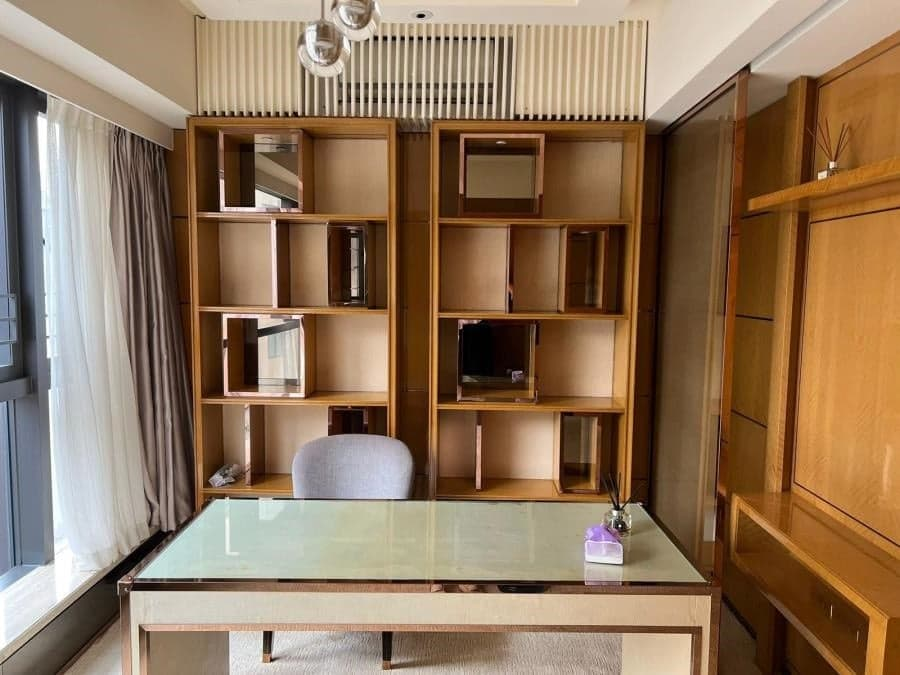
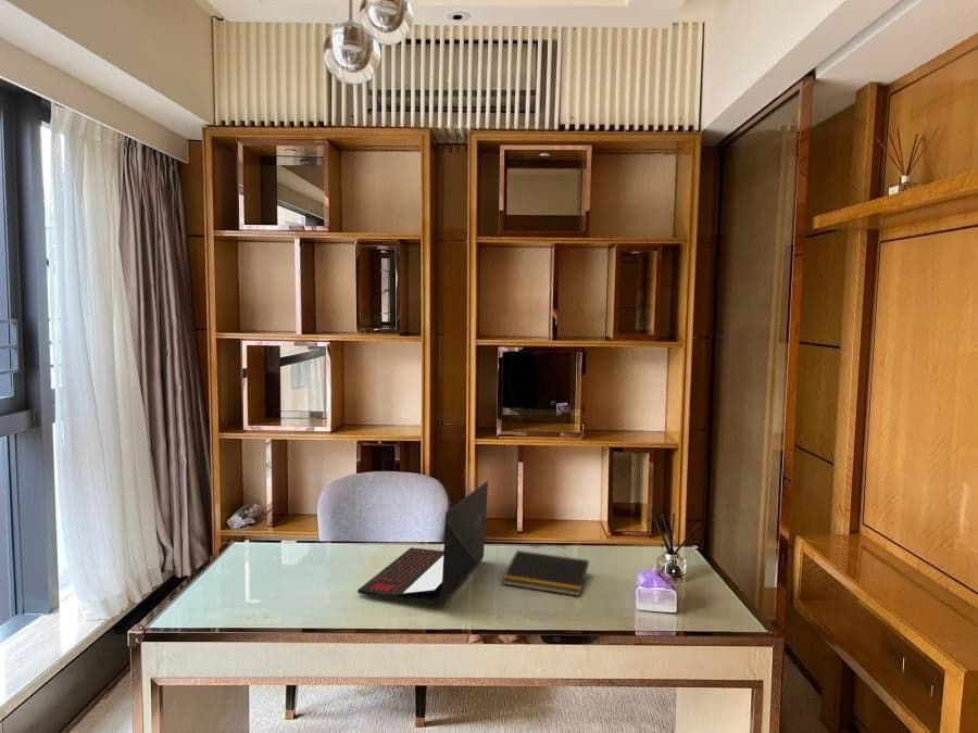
+ notepad (546, 571)
+ laptop (422, 548)
